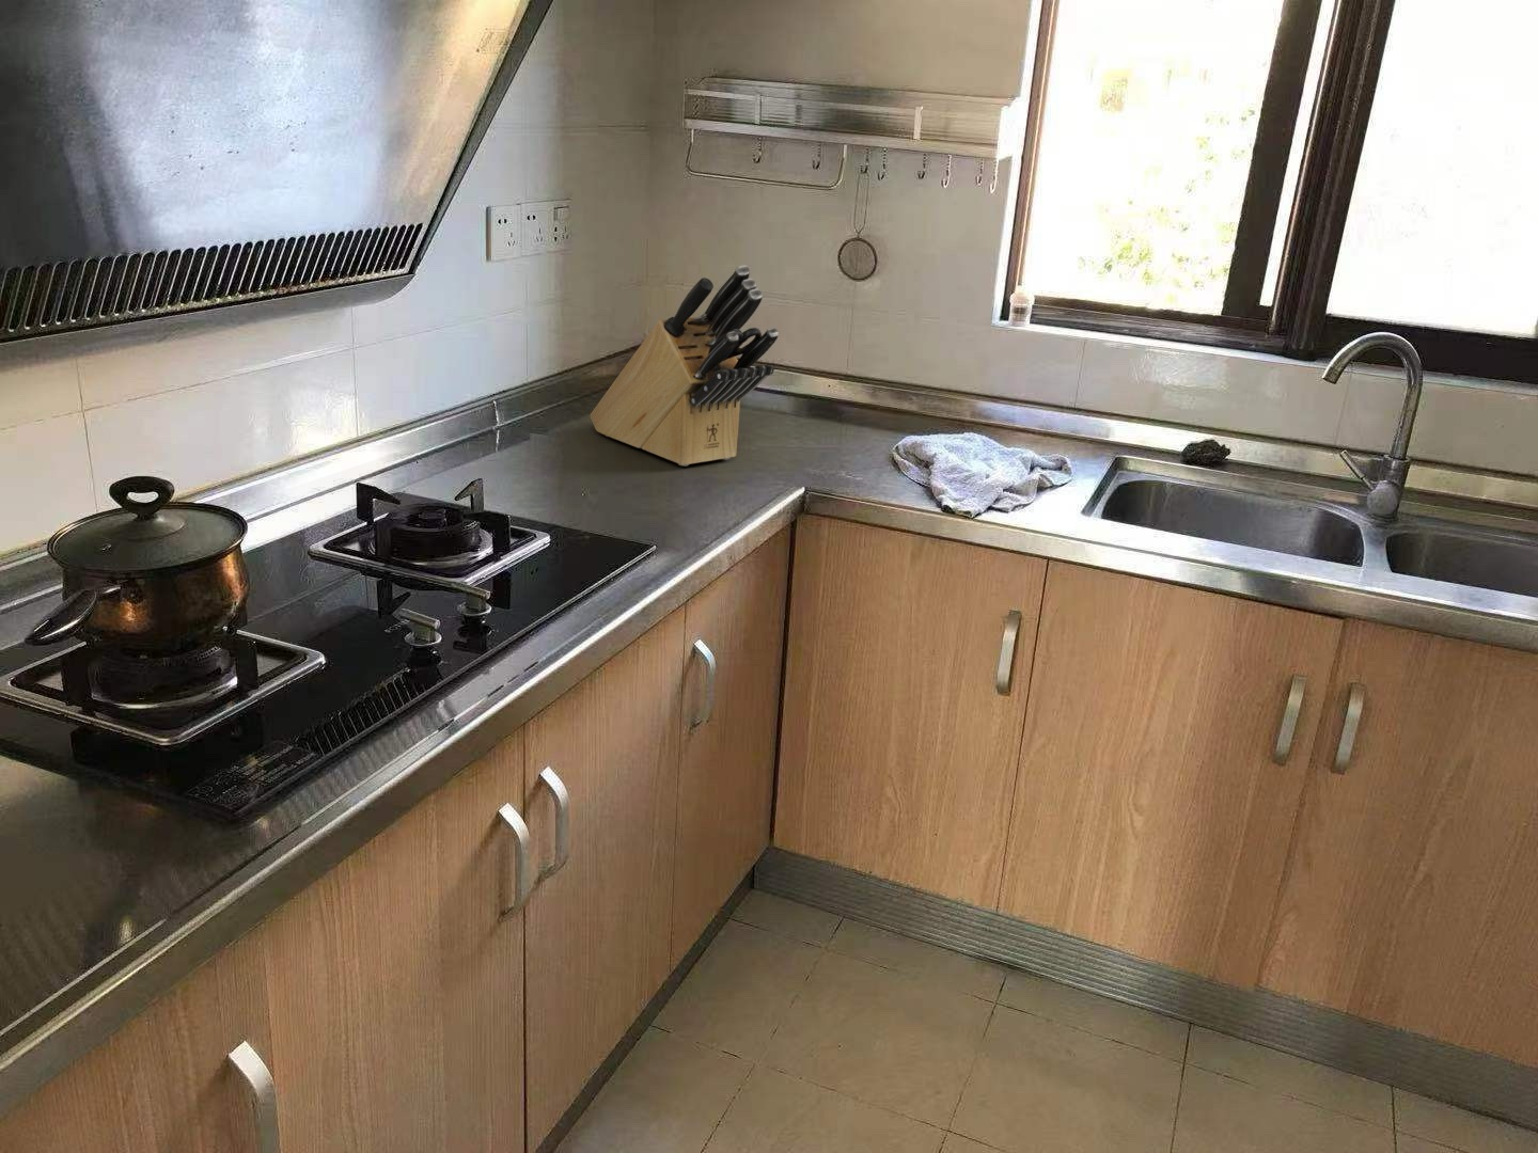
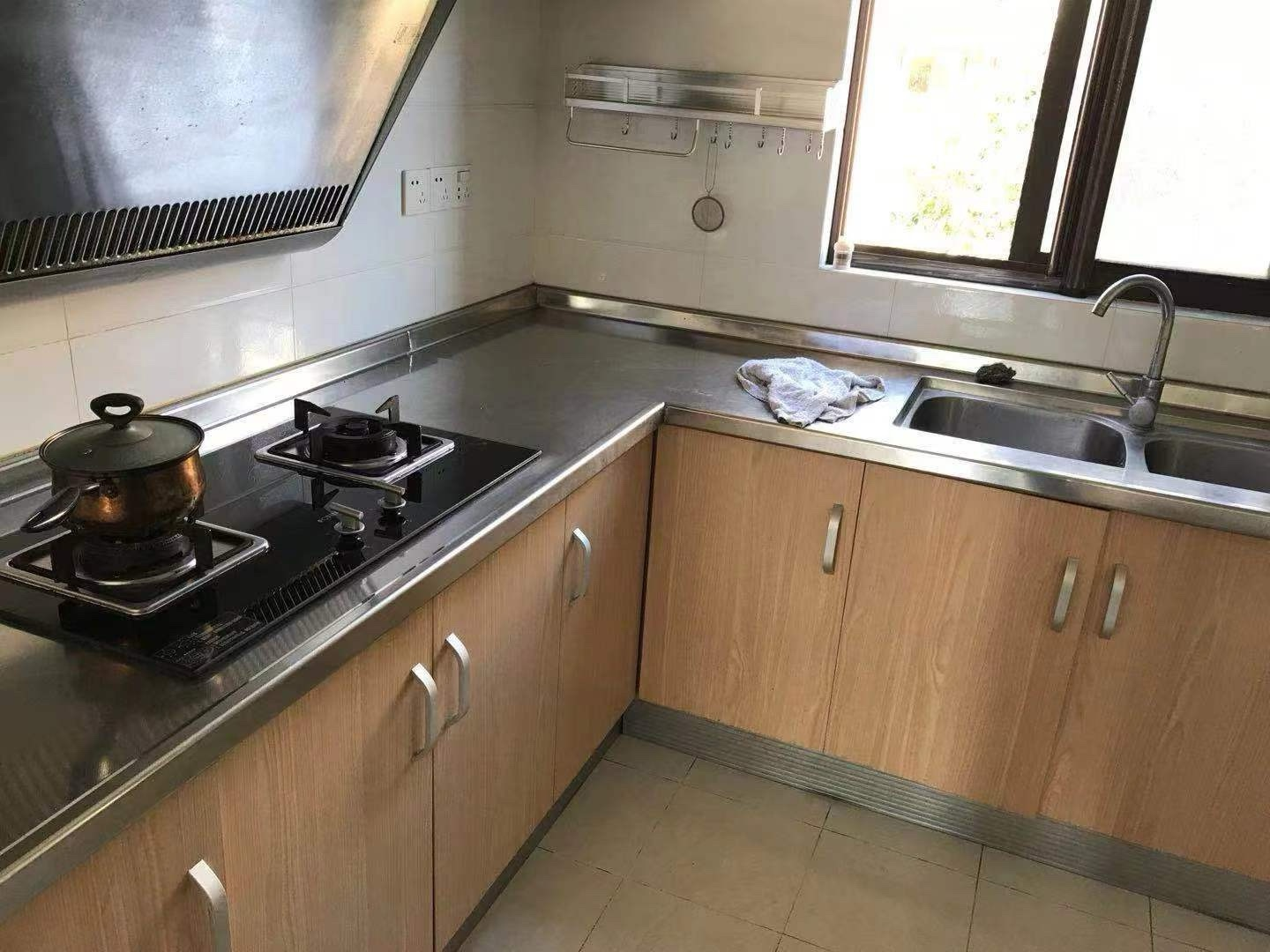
- knife block (682, 356)
